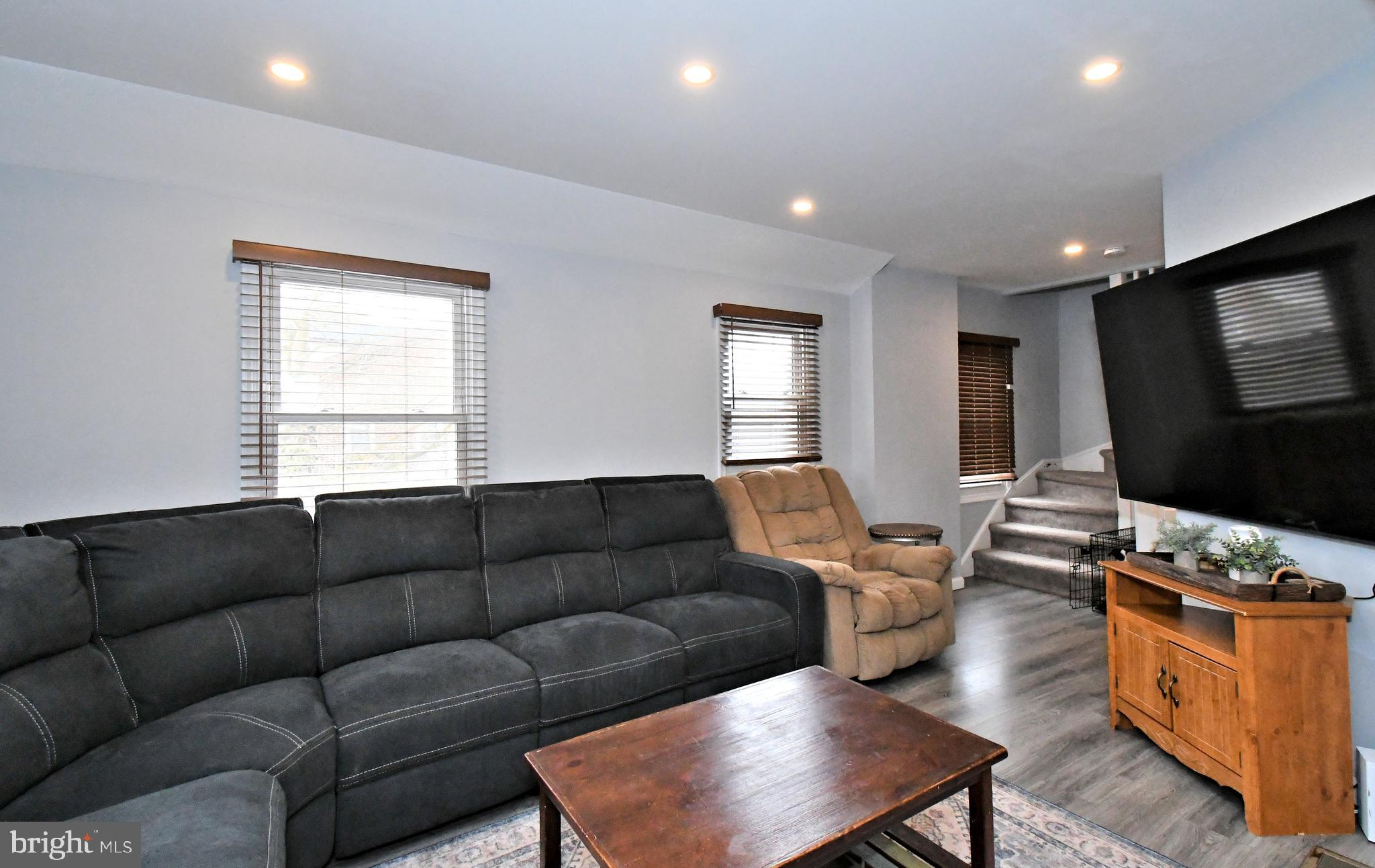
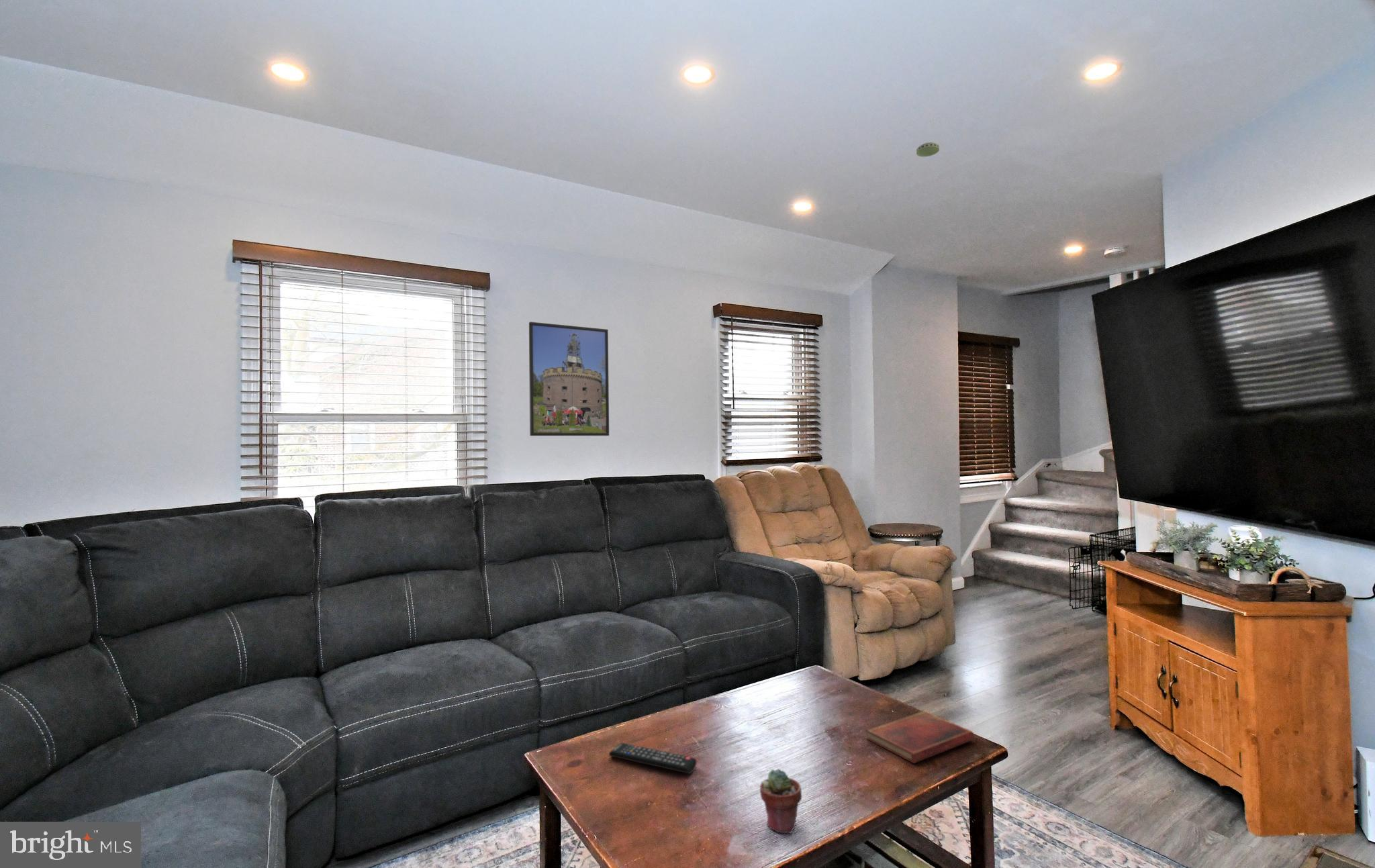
+ smoke detector (927, 149)
+ remote control (652, 758)
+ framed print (570, 381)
+ potted succulent (780, 797)
+ diary (920, 735)
